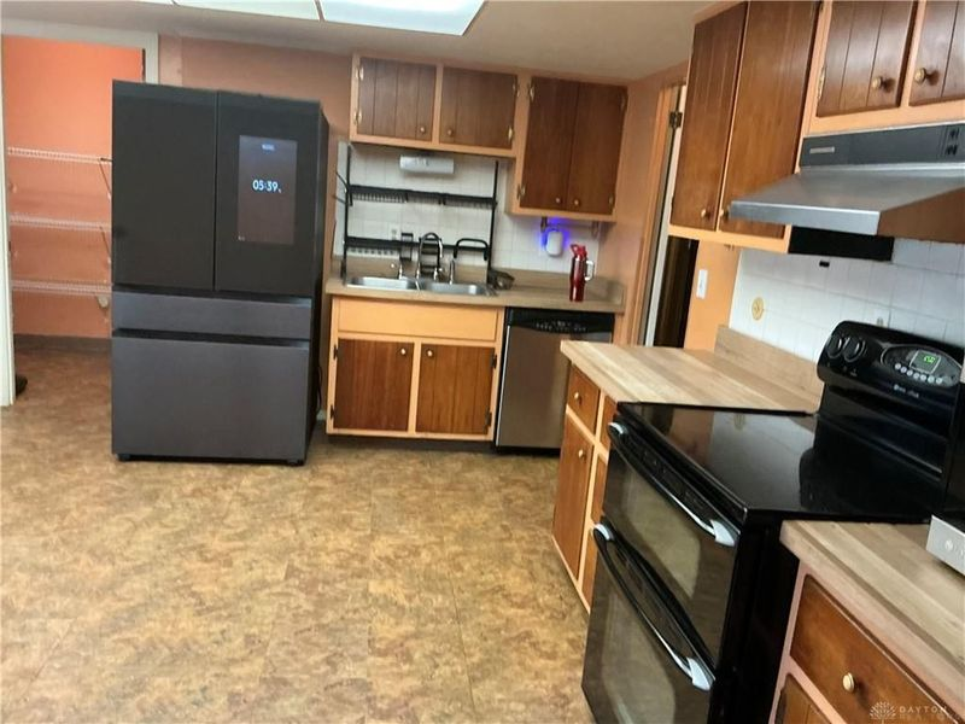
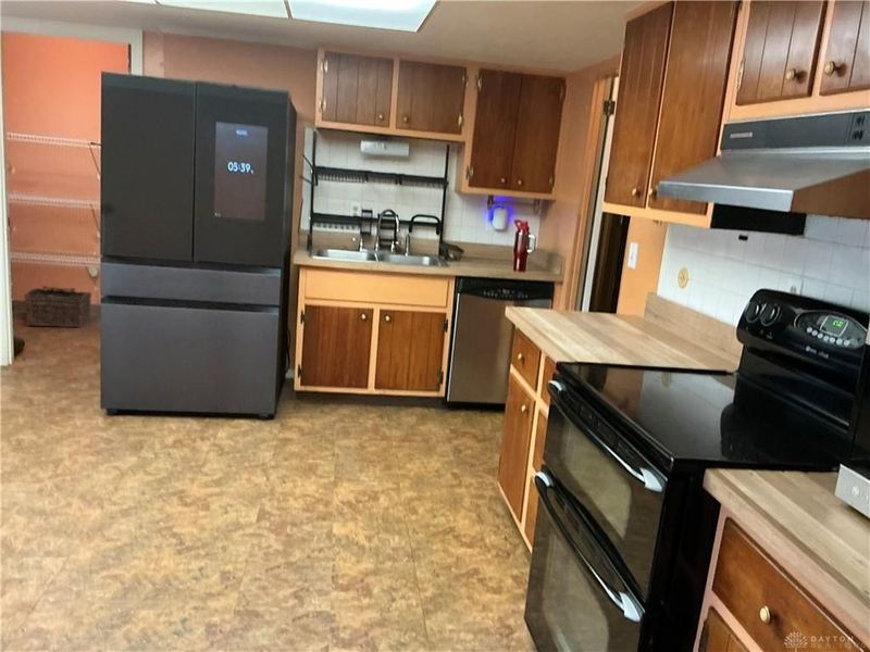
+ basket (60, 304)
